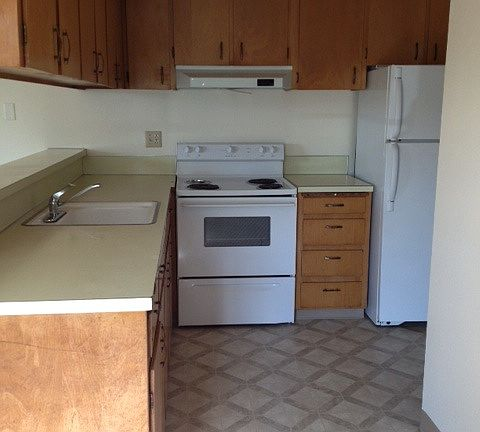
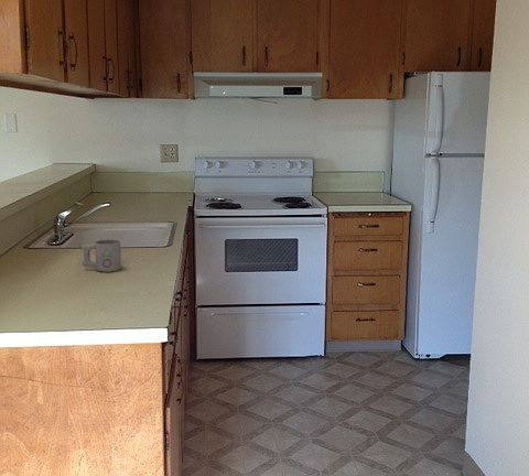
+ mug (101, 255)
